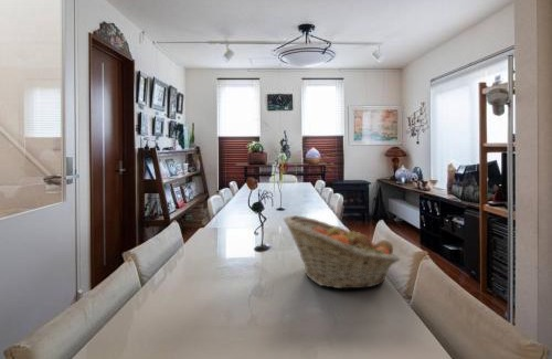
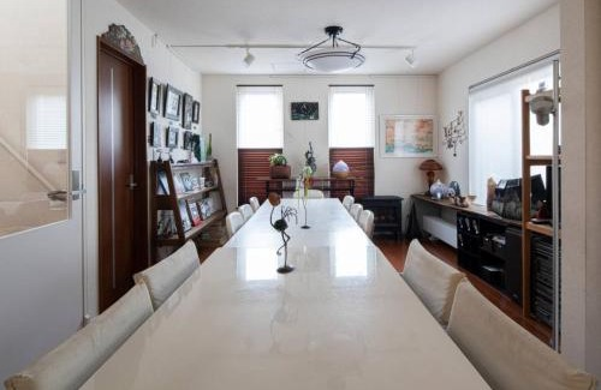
- fruit basket (338, 246)
